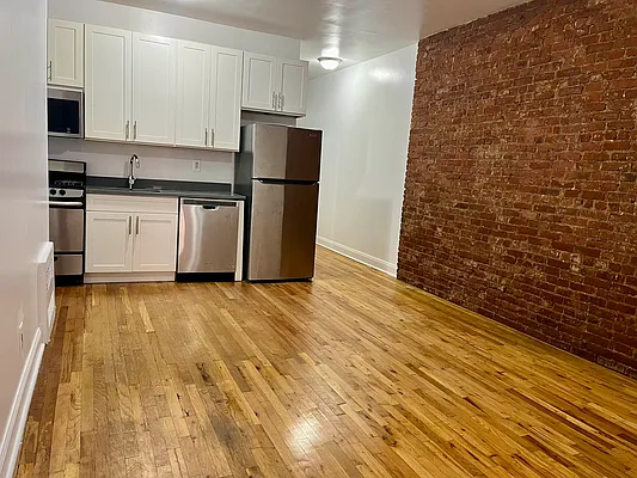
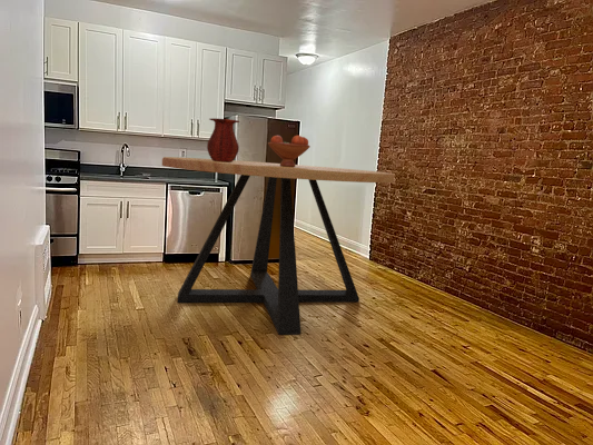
+ fruit bowl (288, 150)
+ vase (223, 140)
+ dining table (270, 234)
